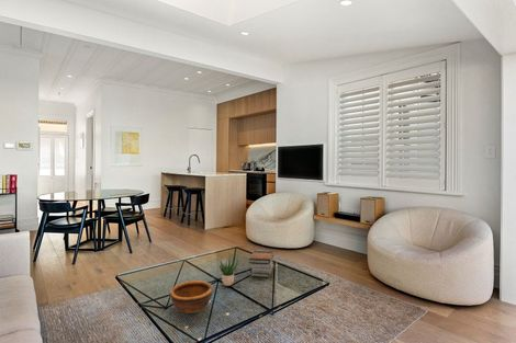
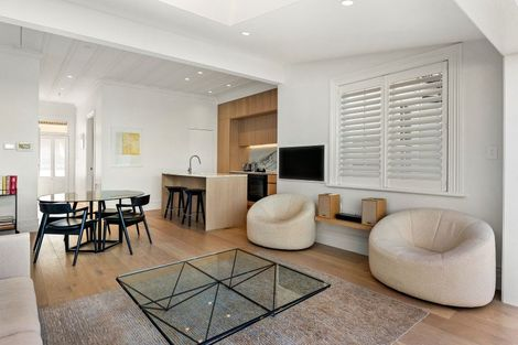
- bowl (191, 298)
- potted plant (228, 267)
- book stack (261, 263)
